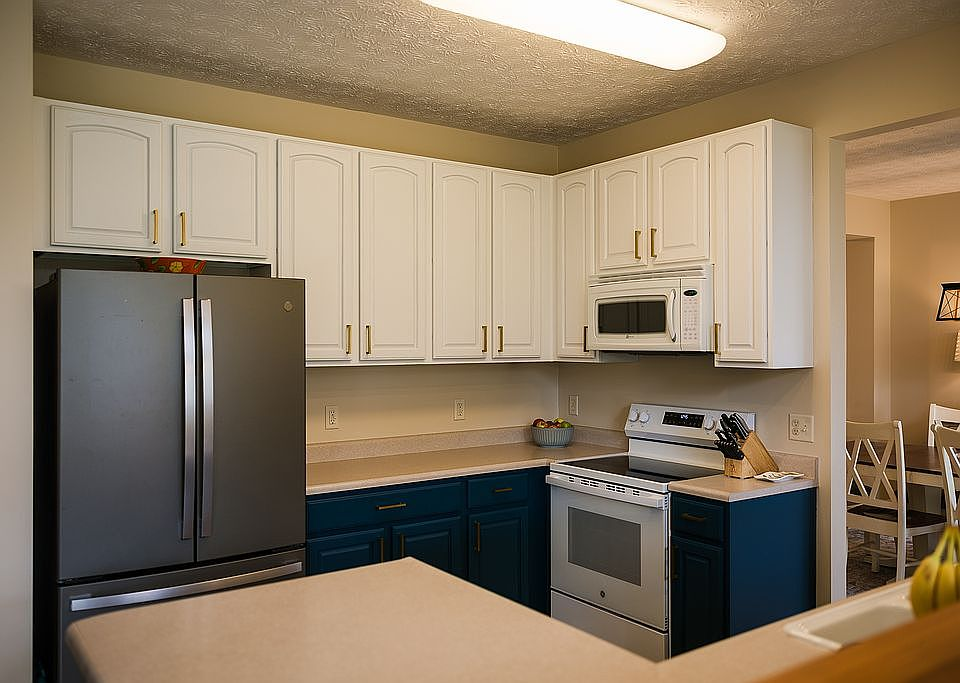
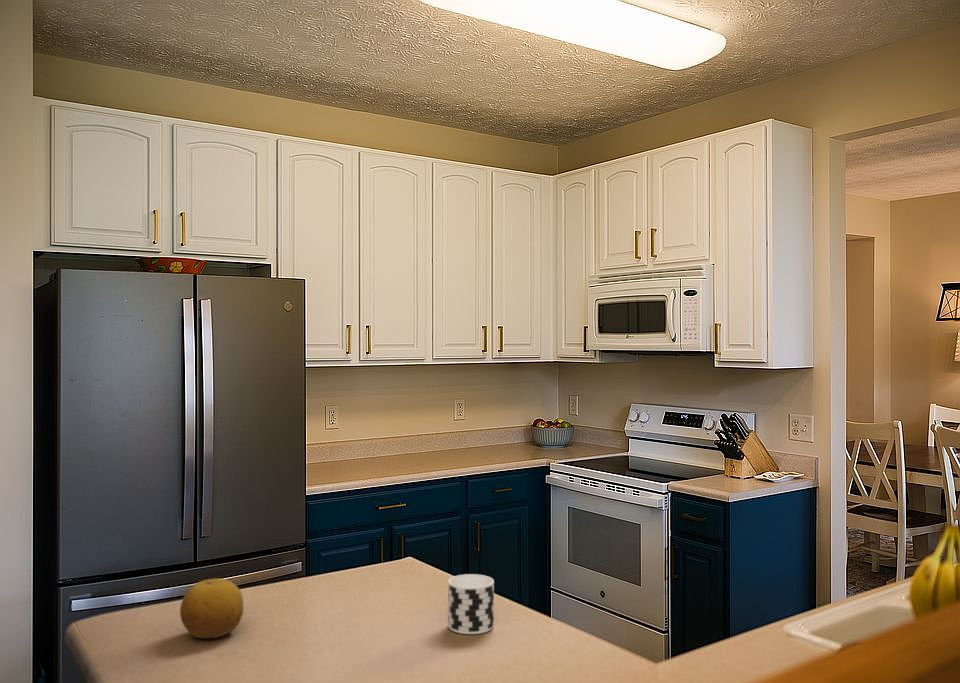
+ fruit (212, 608)
+ cup (471, 601)
